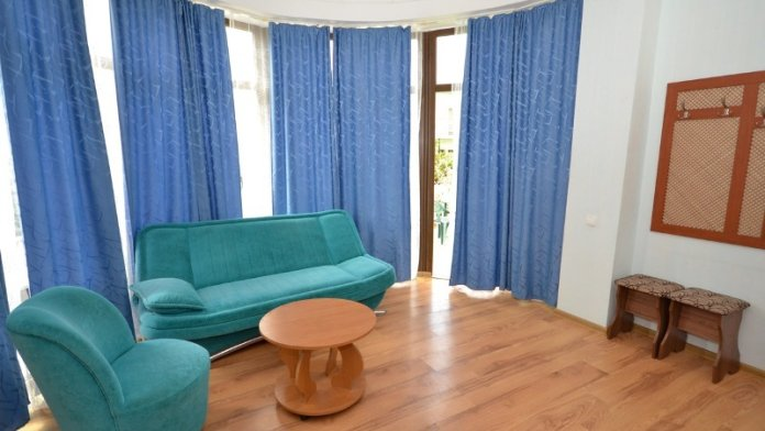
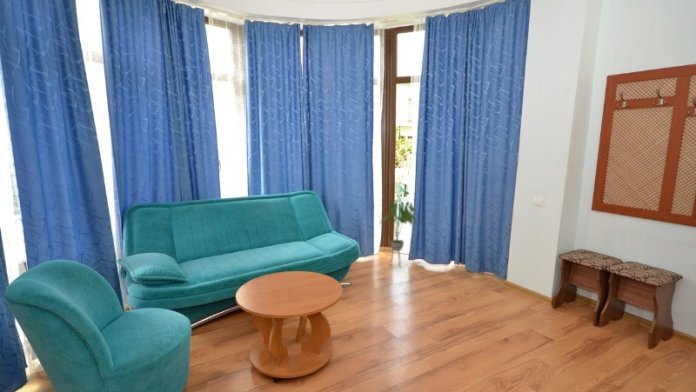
+ house plant (399, 233)
